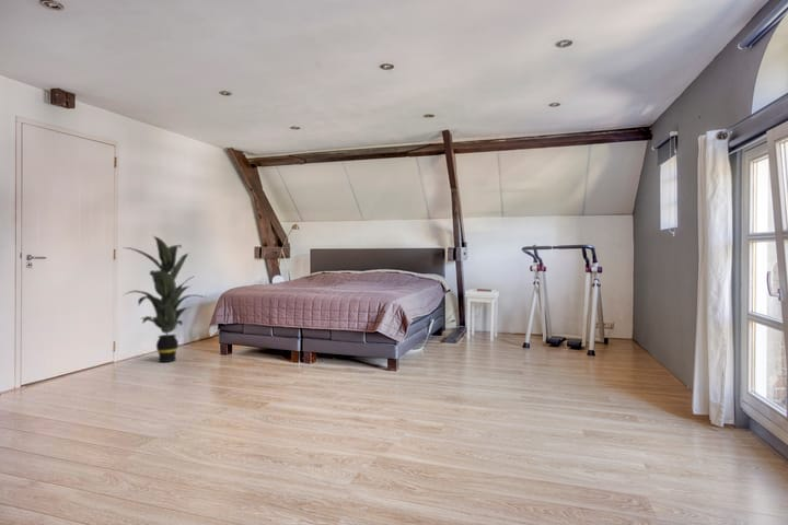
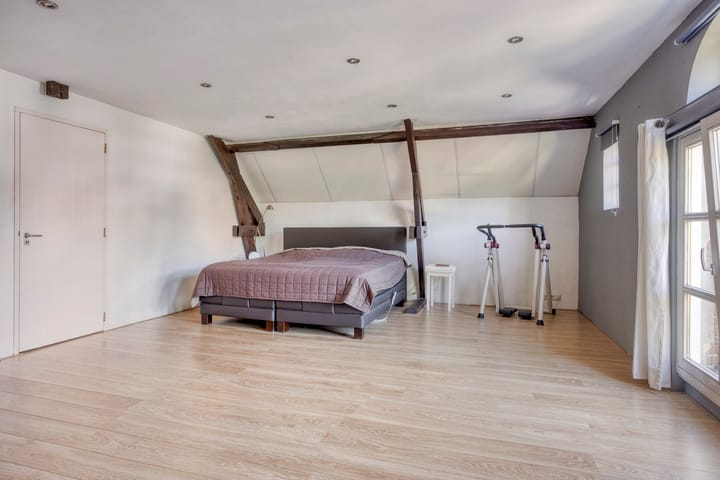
- indoor plant (161, 299)
